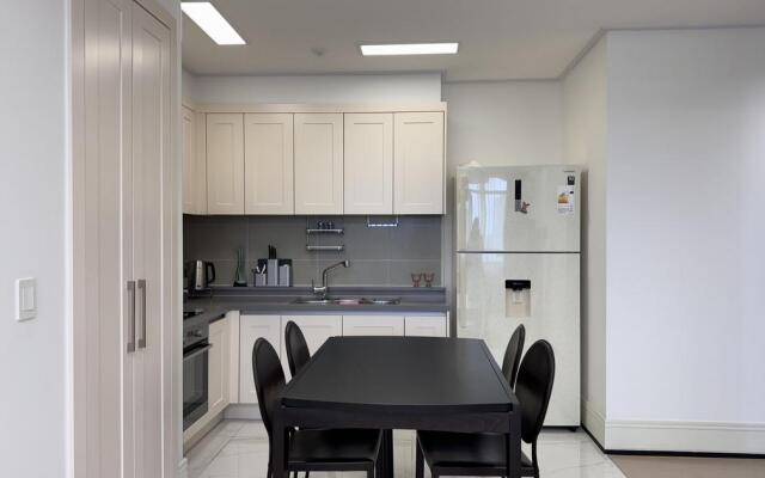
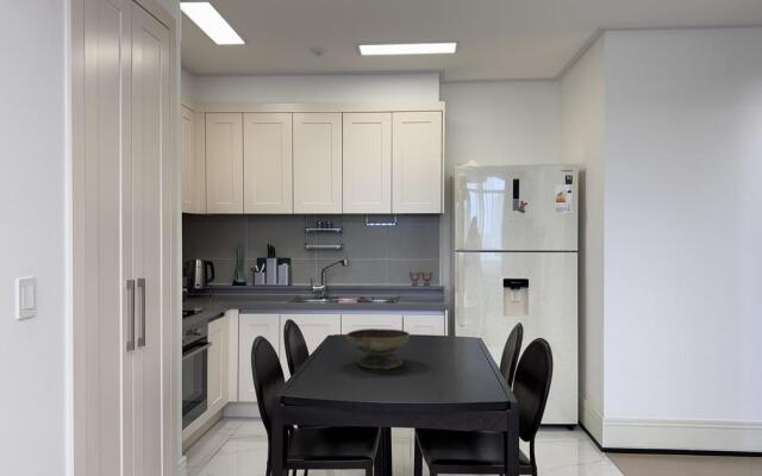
+ decorative bowl (377, 346)
